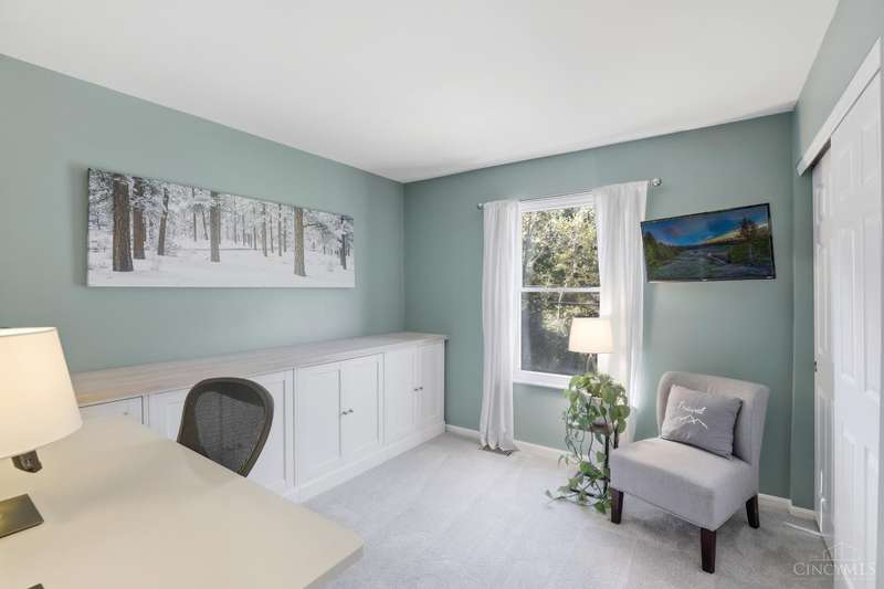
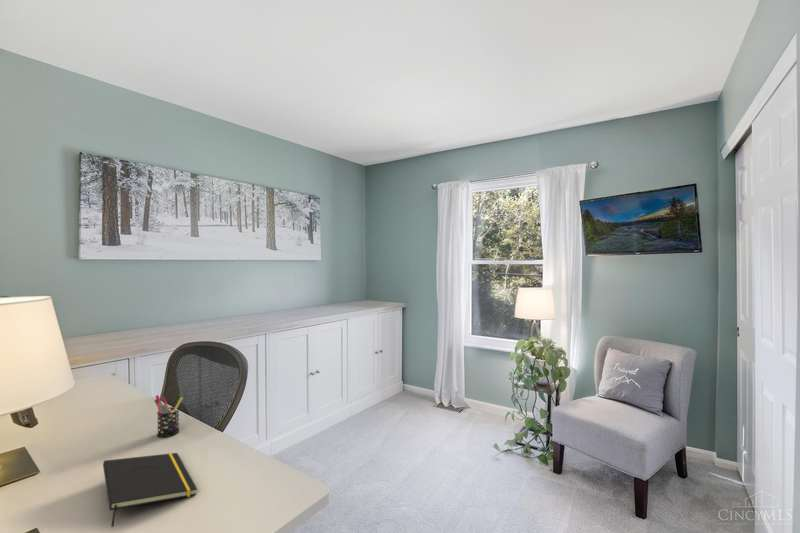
+ notepad (148, 477)
+ pen holder (166, 414)
